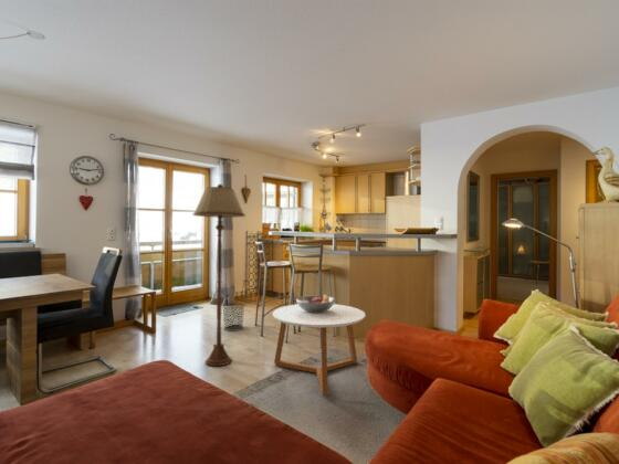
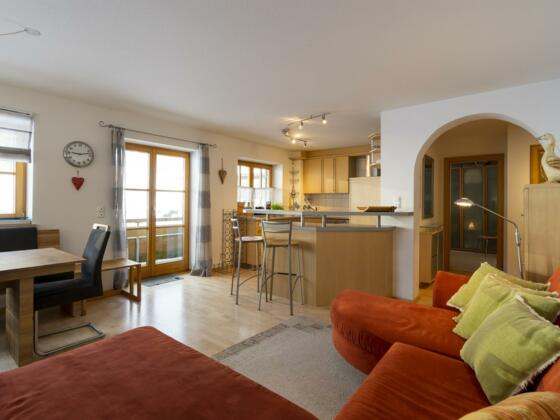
- waste bin (233, 316)
- floor lamp (219, 272)
- coffee table (322, 342)
- fruit bowl (315, 303)
